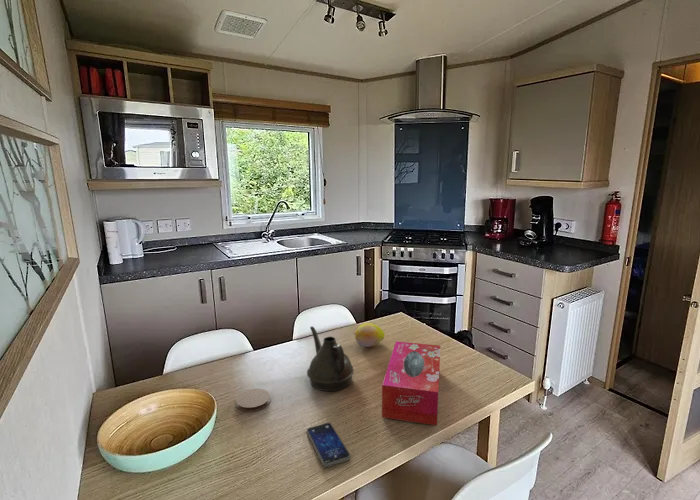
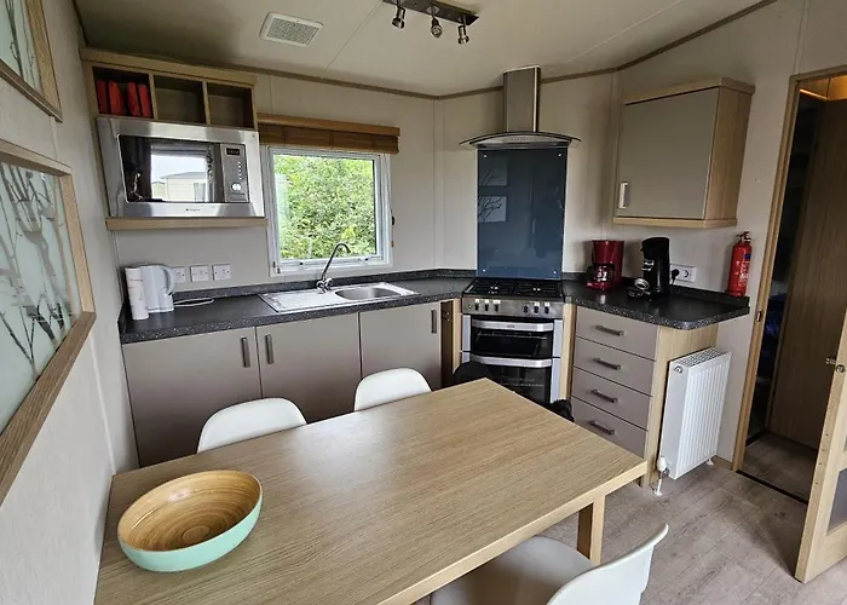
- teapot (327, 355)
- smartphone (327, 443)
- fruit (369, 334)
- tissue box (413, 378)
- coaster (253, 399)
